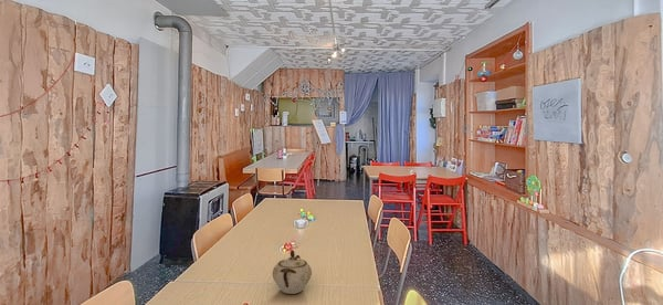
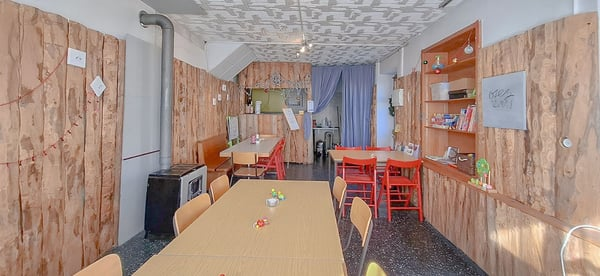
- sugar bowl (292, 270)
